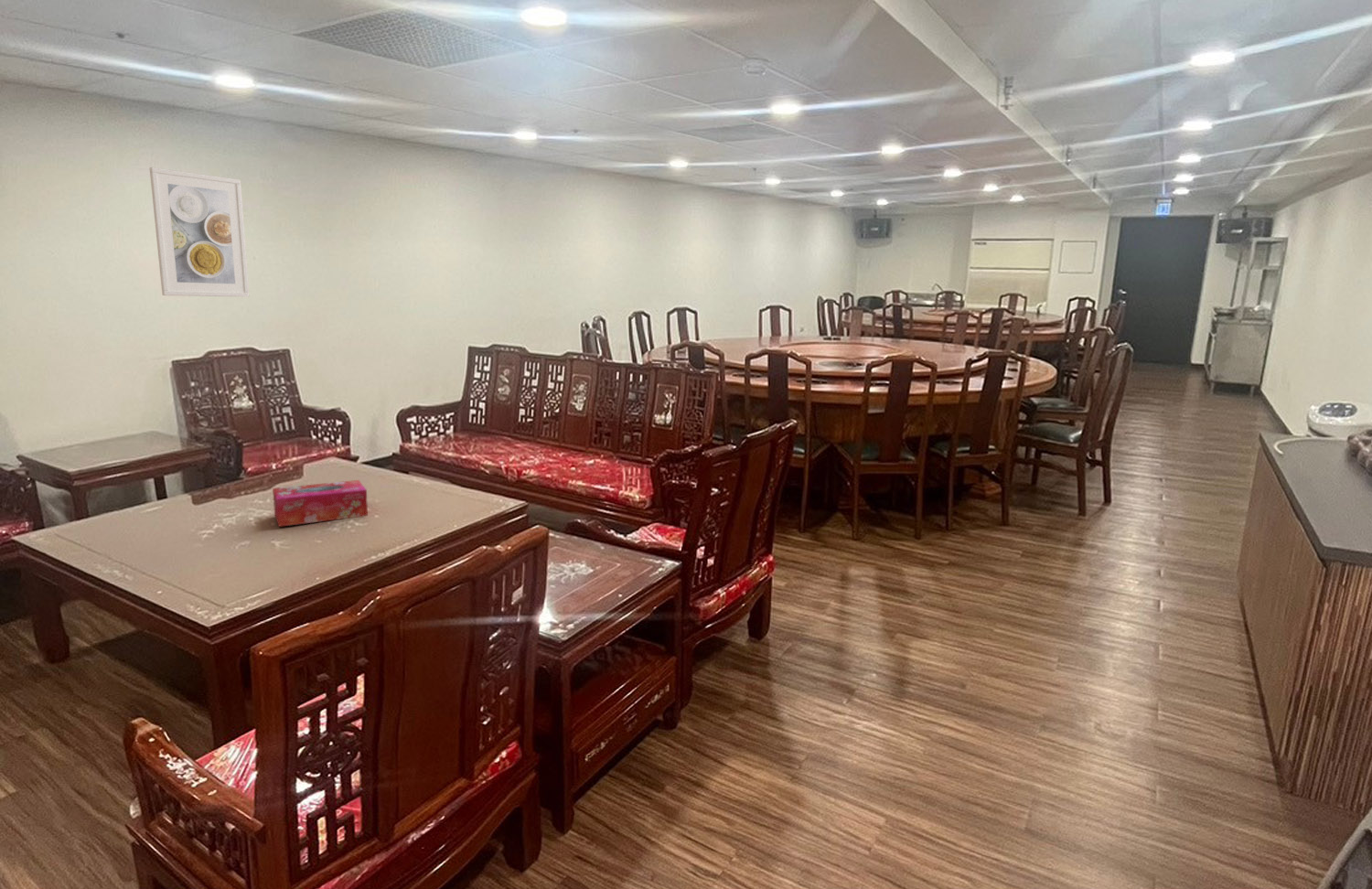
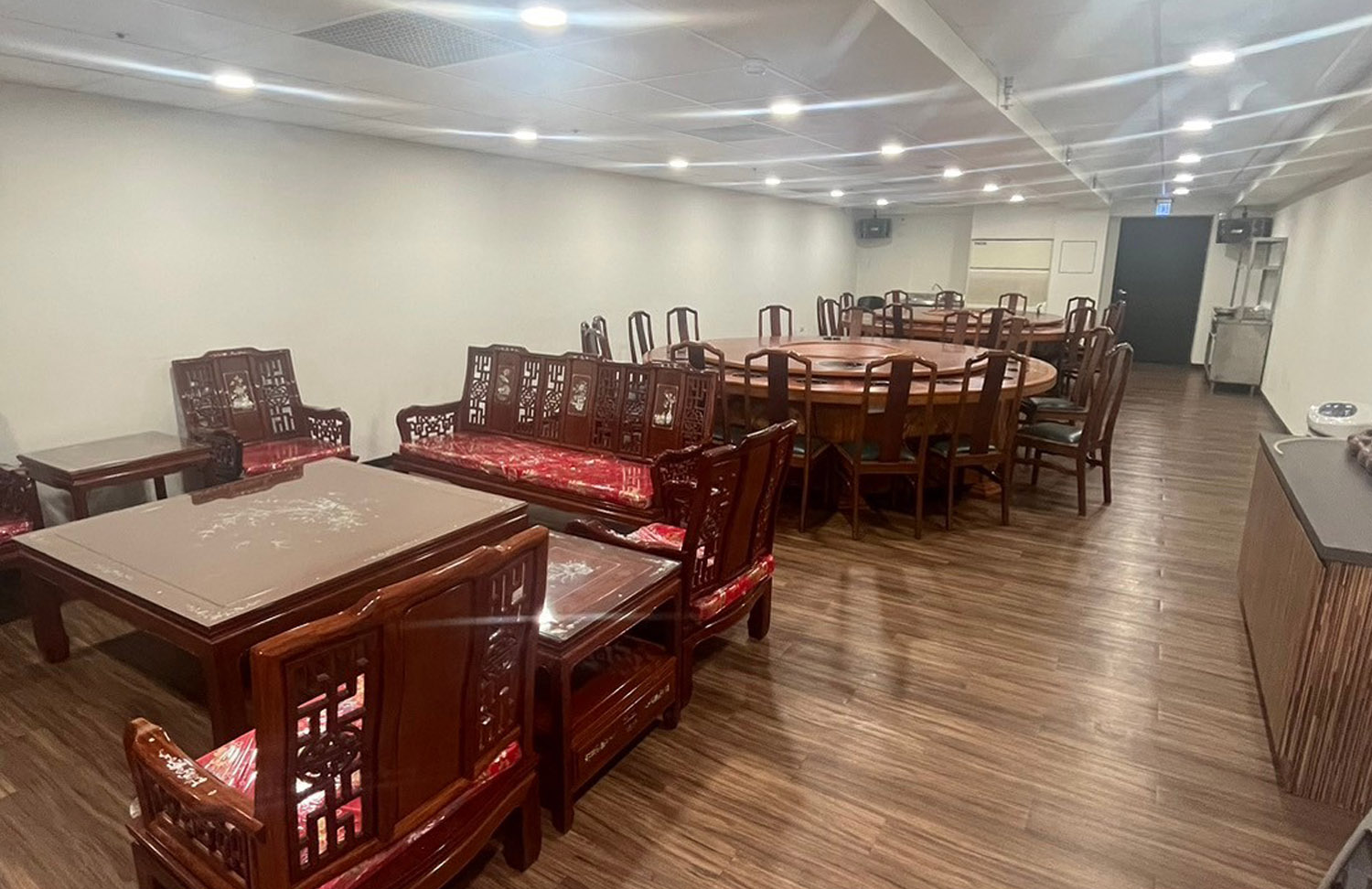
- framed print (202, 235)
- tissue box (320, 502)
